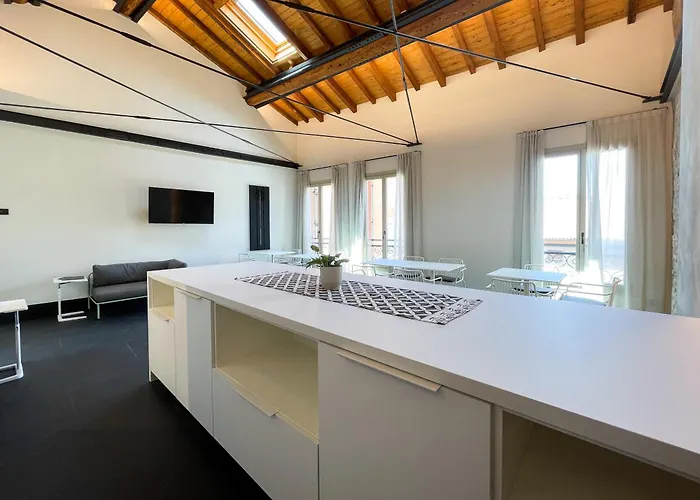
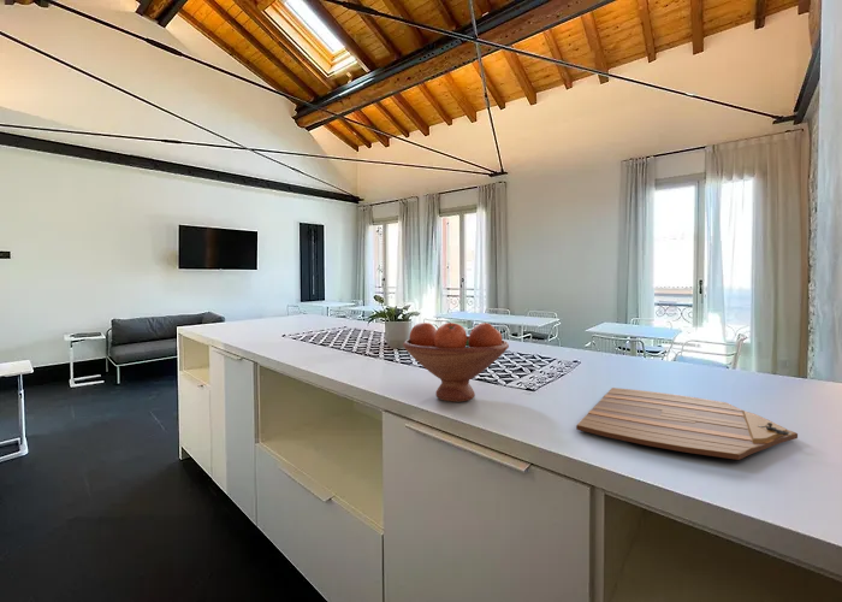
+ cutting board (684, 415)
+ fruit bowl (455, 359)
